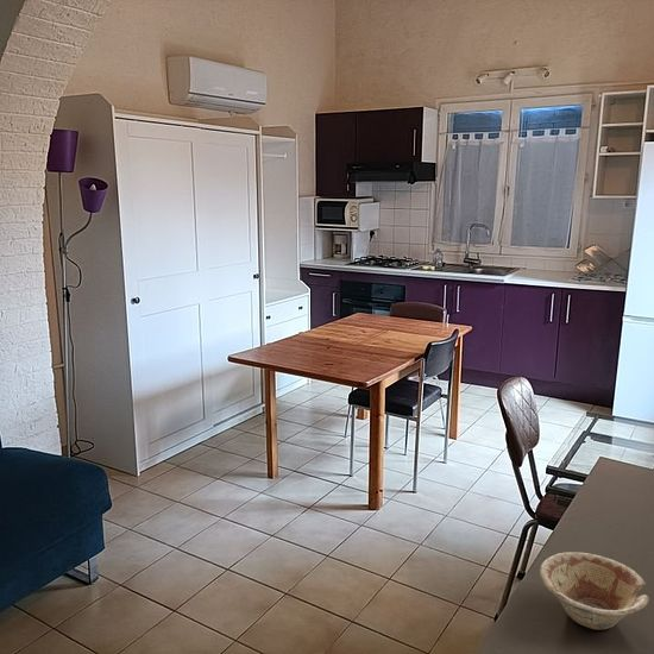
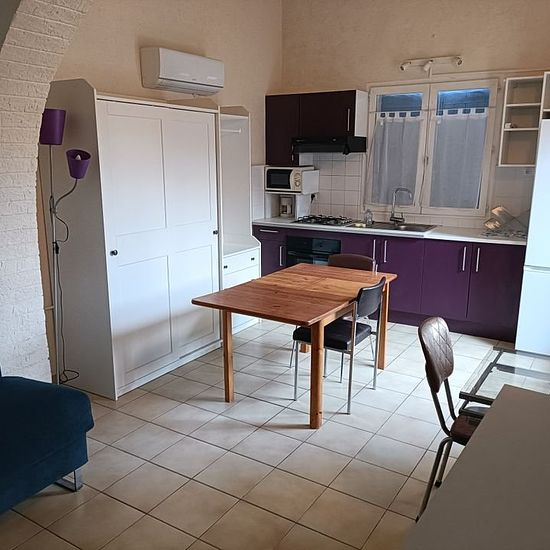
- dish (591, 597)
